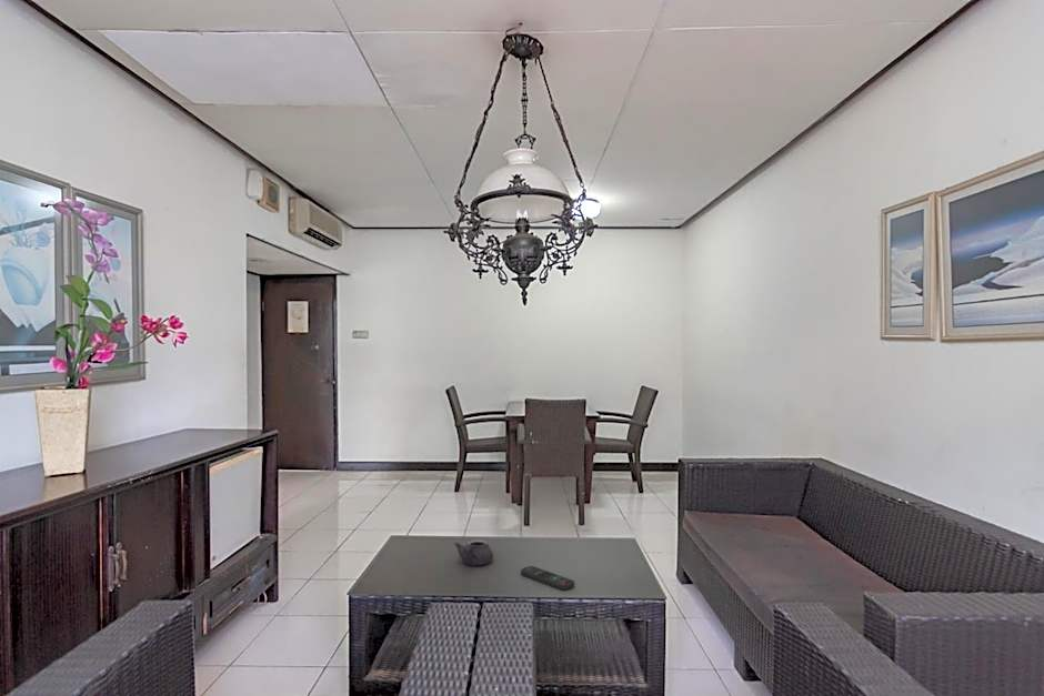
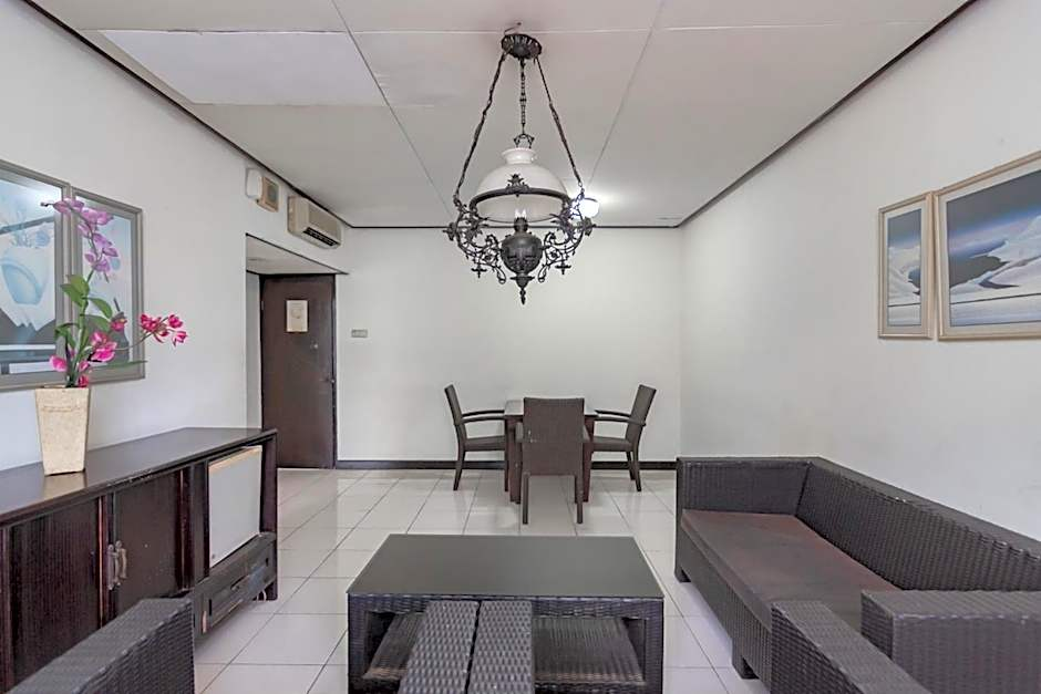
- teapot (472, 551)
- remote control (546, 577)
